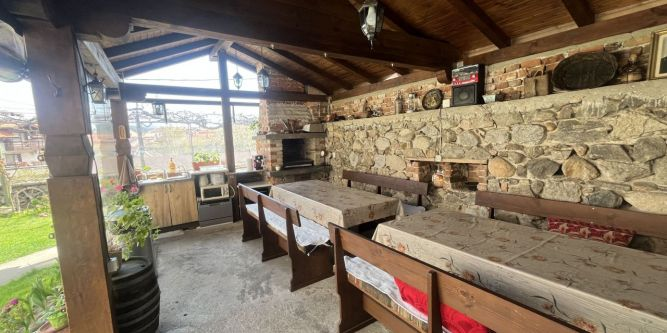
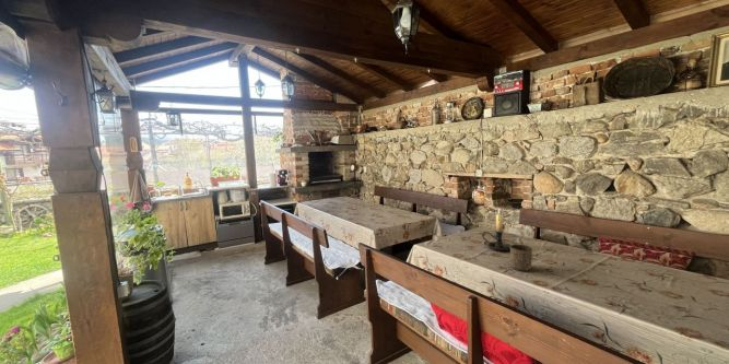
+ candle holder (496, 227)
+ cup (520, 257)
